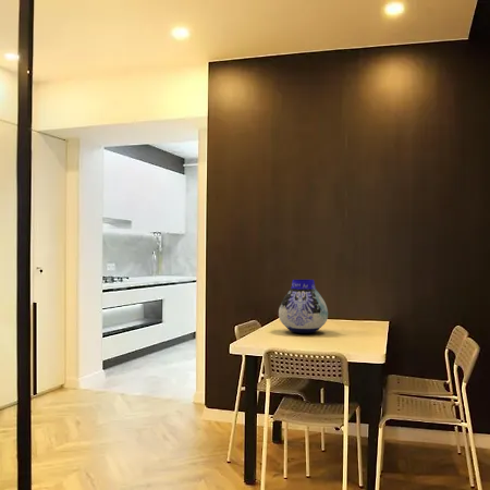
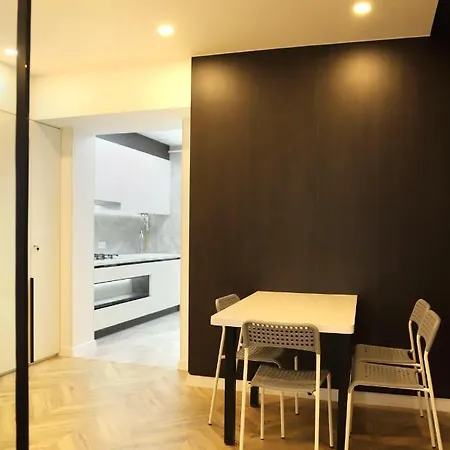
- vase (303, 306)
